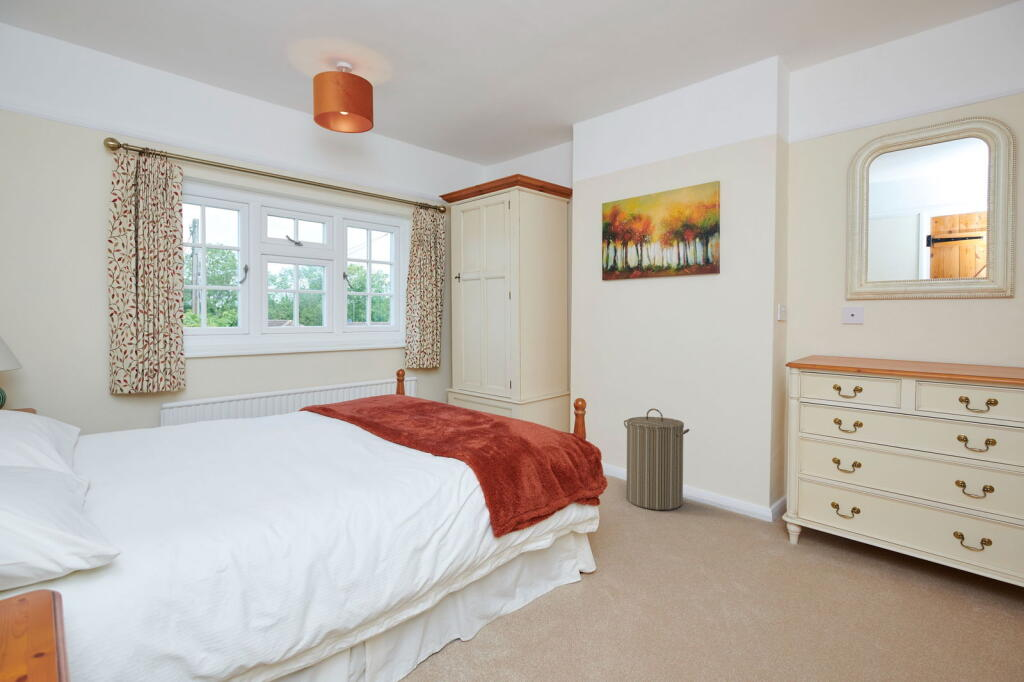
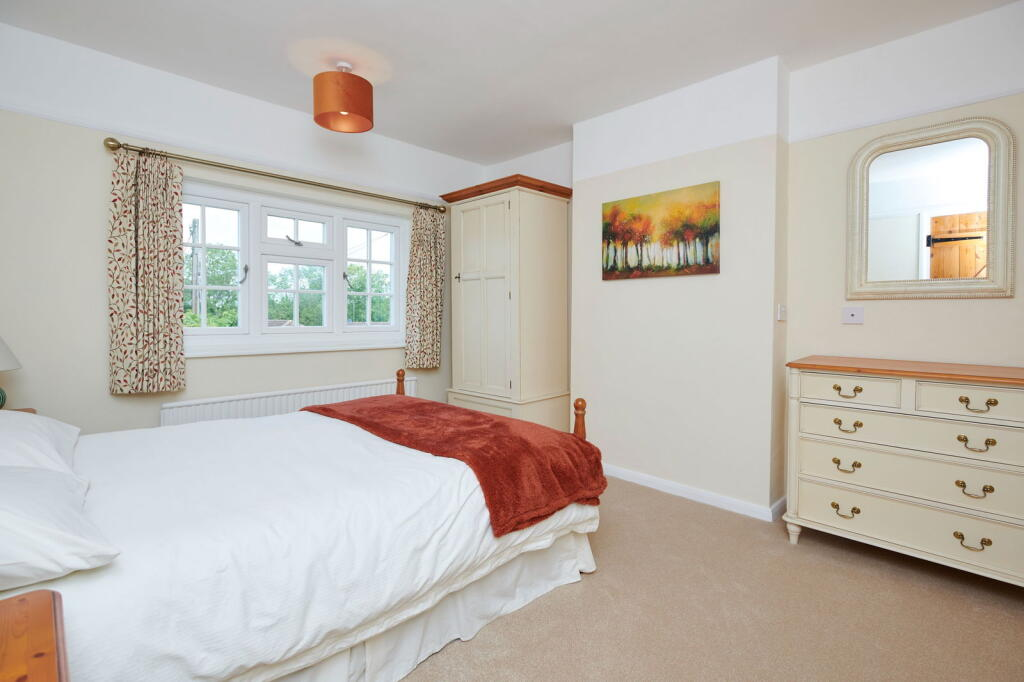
- laundry hamper (654, 454)
